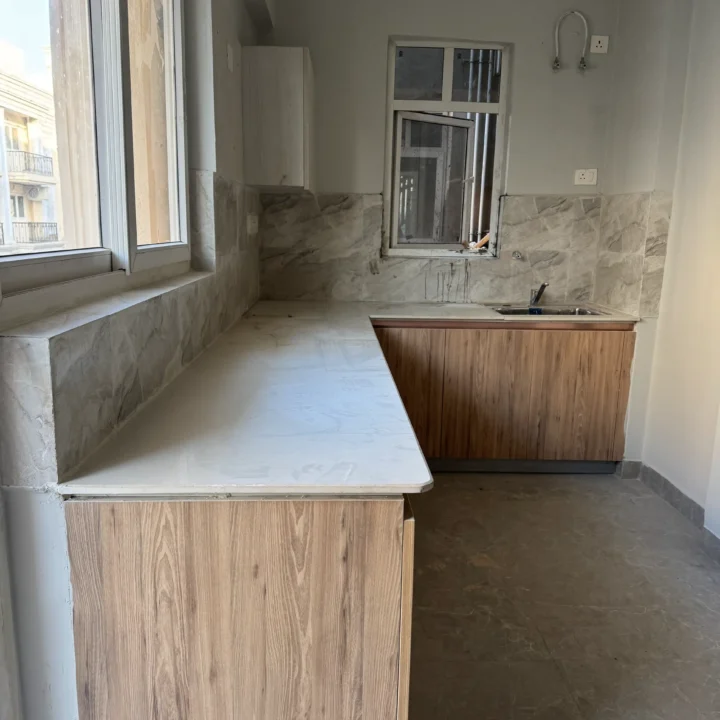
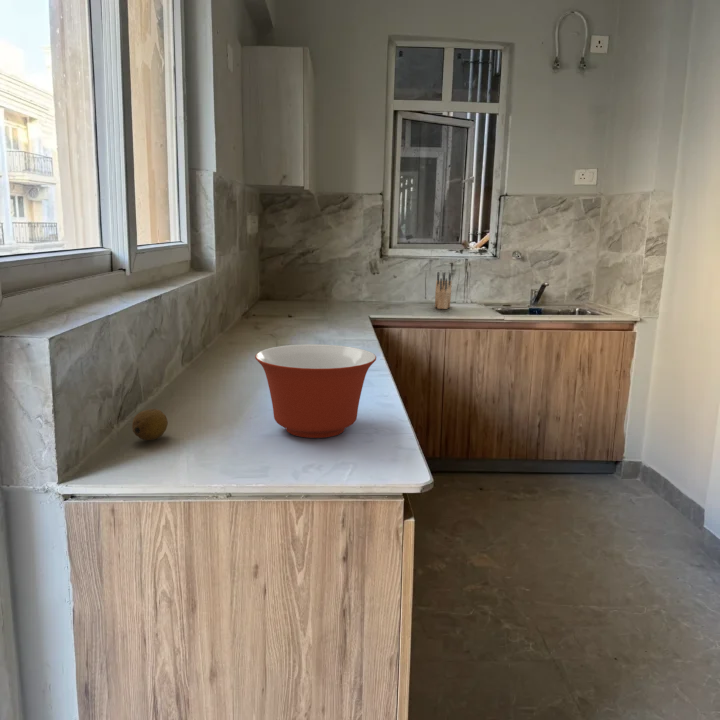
+ mixing bowl (315, 392)
+ knife block (443, 289)
+ fruit (150, 424)
